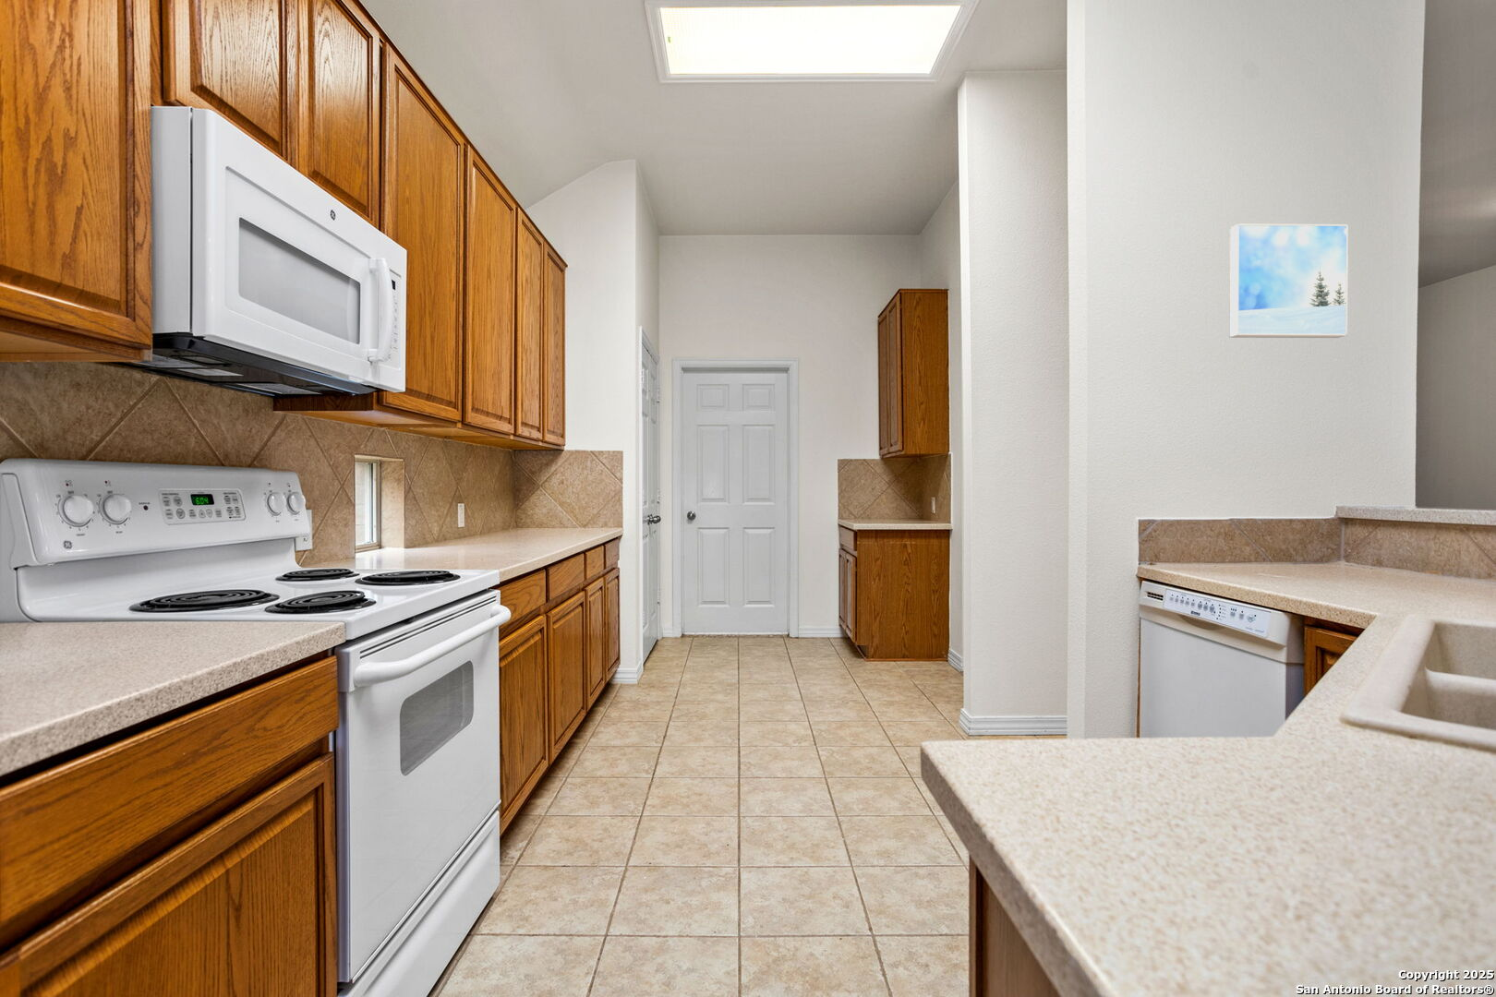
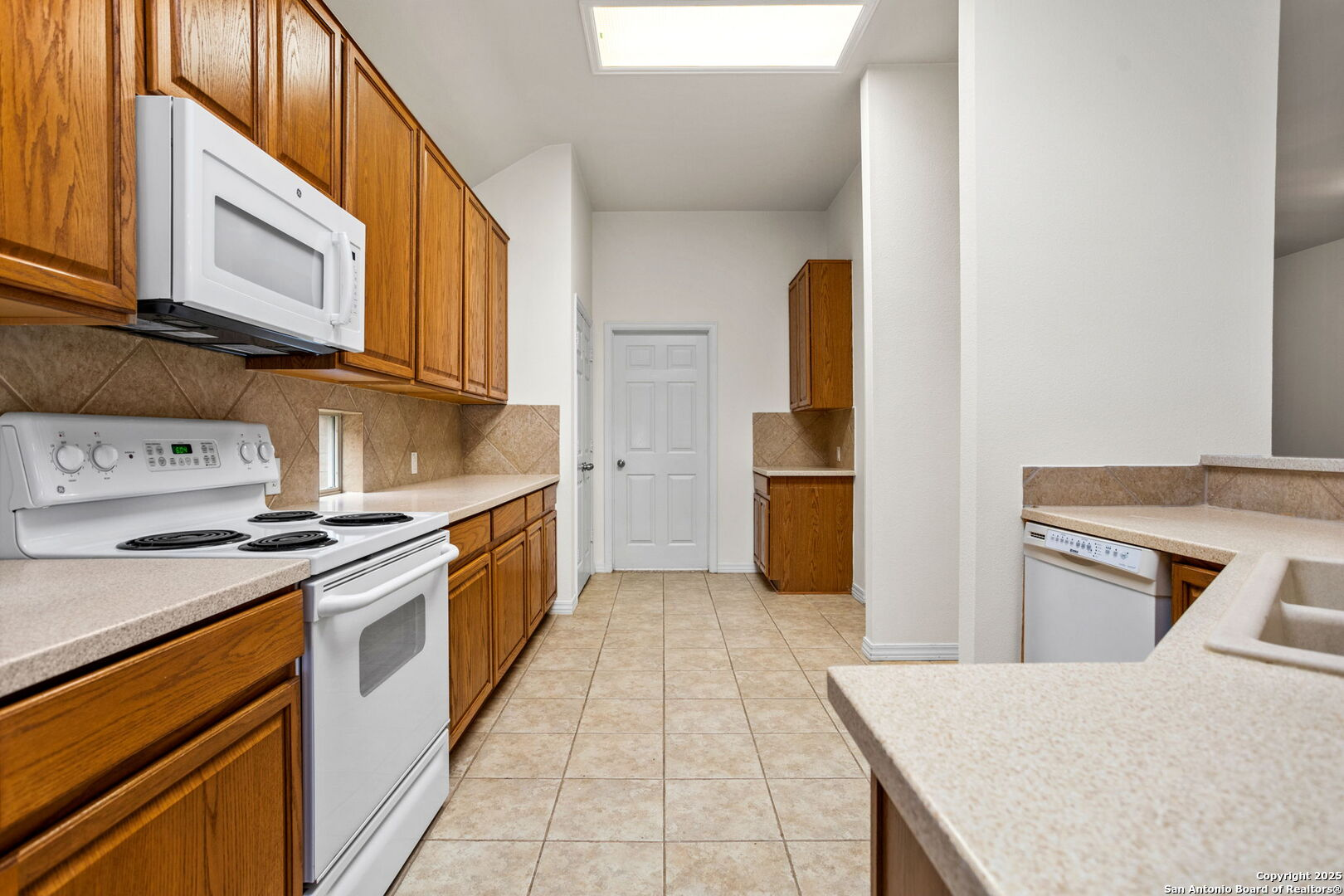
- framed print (1288, 280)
